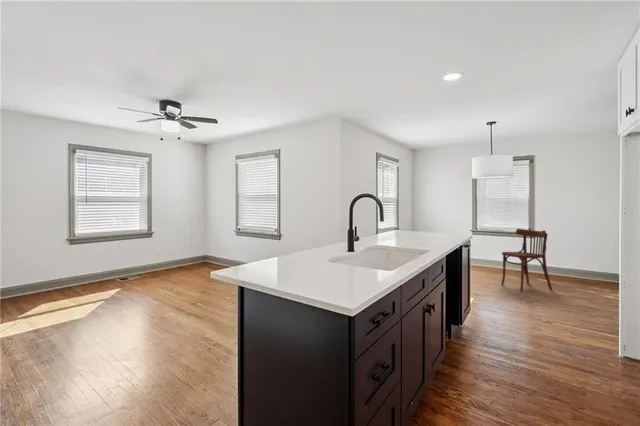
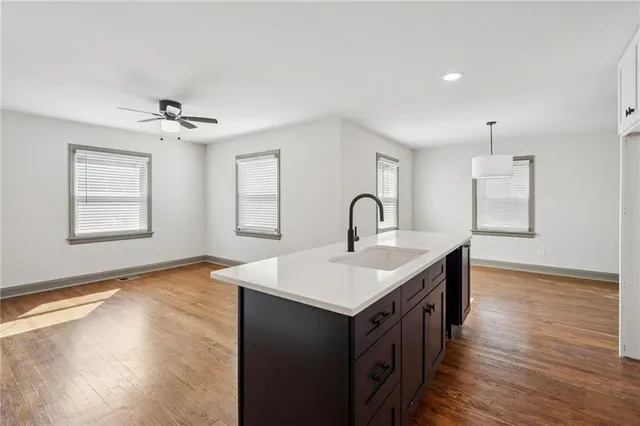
- dining chair (524, 258)
